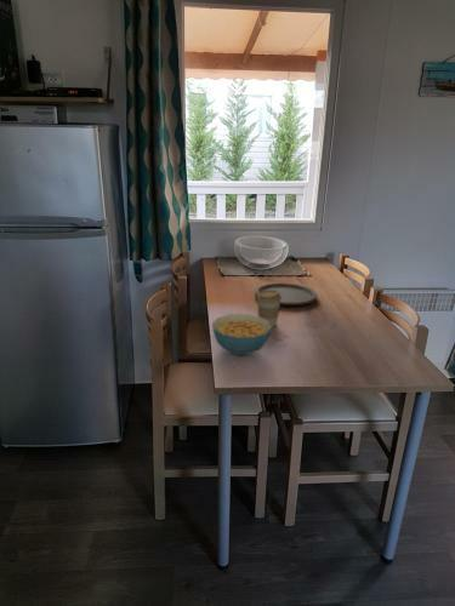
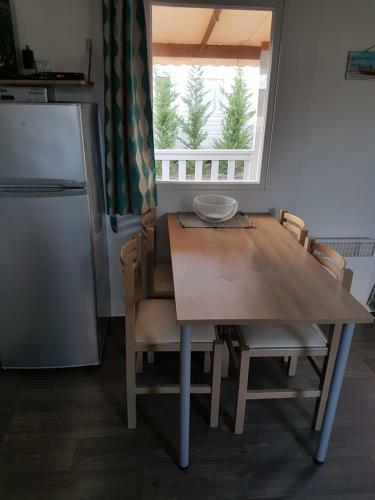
- plate (285, 293)
- cereal bowl (240, 338)
- coffee cup (268, 308)
